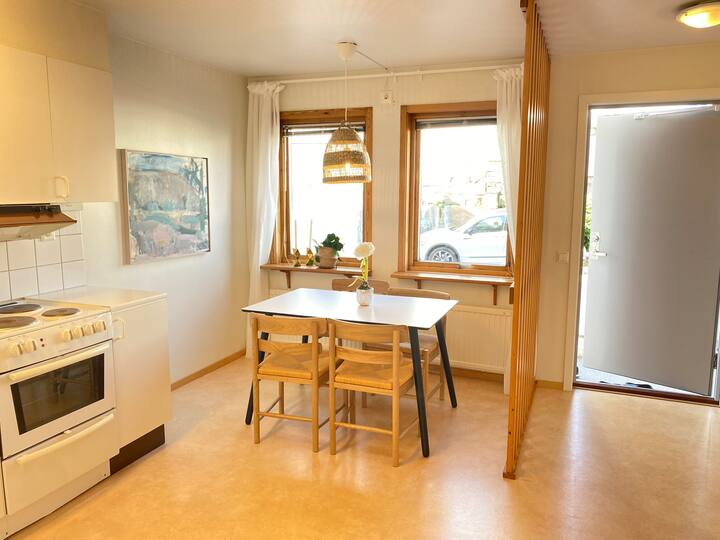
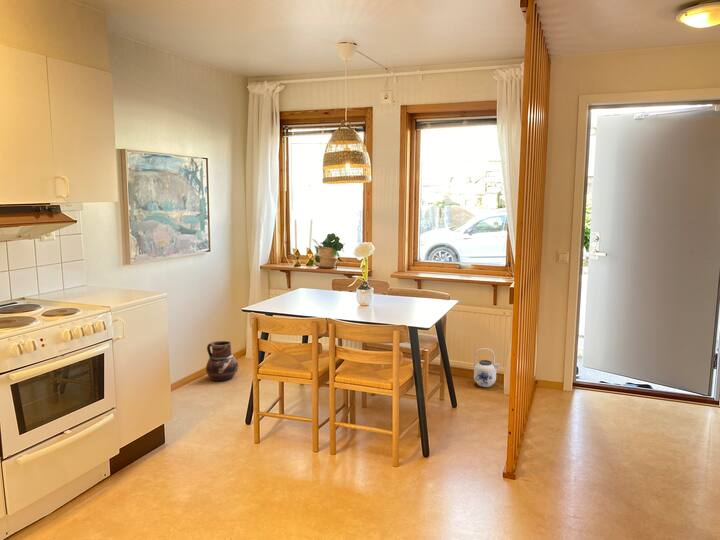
+ teapot (487, 366)
+ ceramic pot (221, 360)
